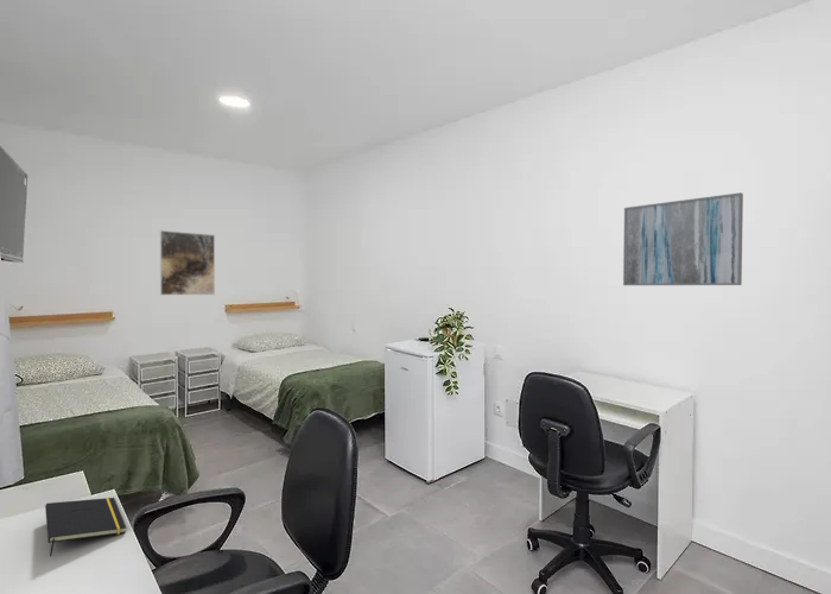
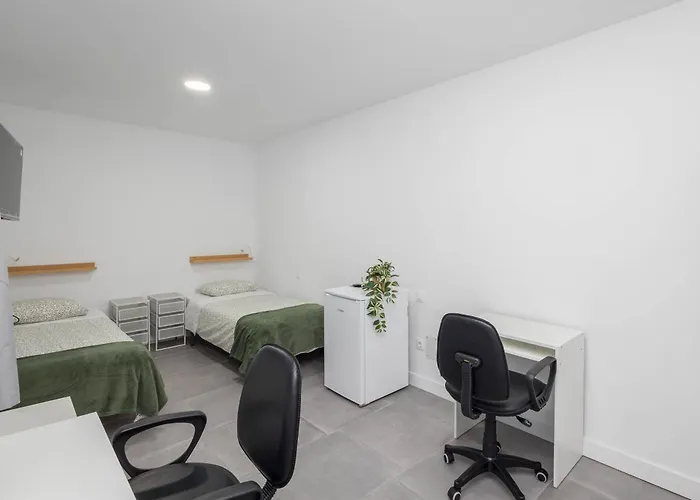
- wall art (678, 242)
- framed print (188, 264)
- notepad (84, 517)
